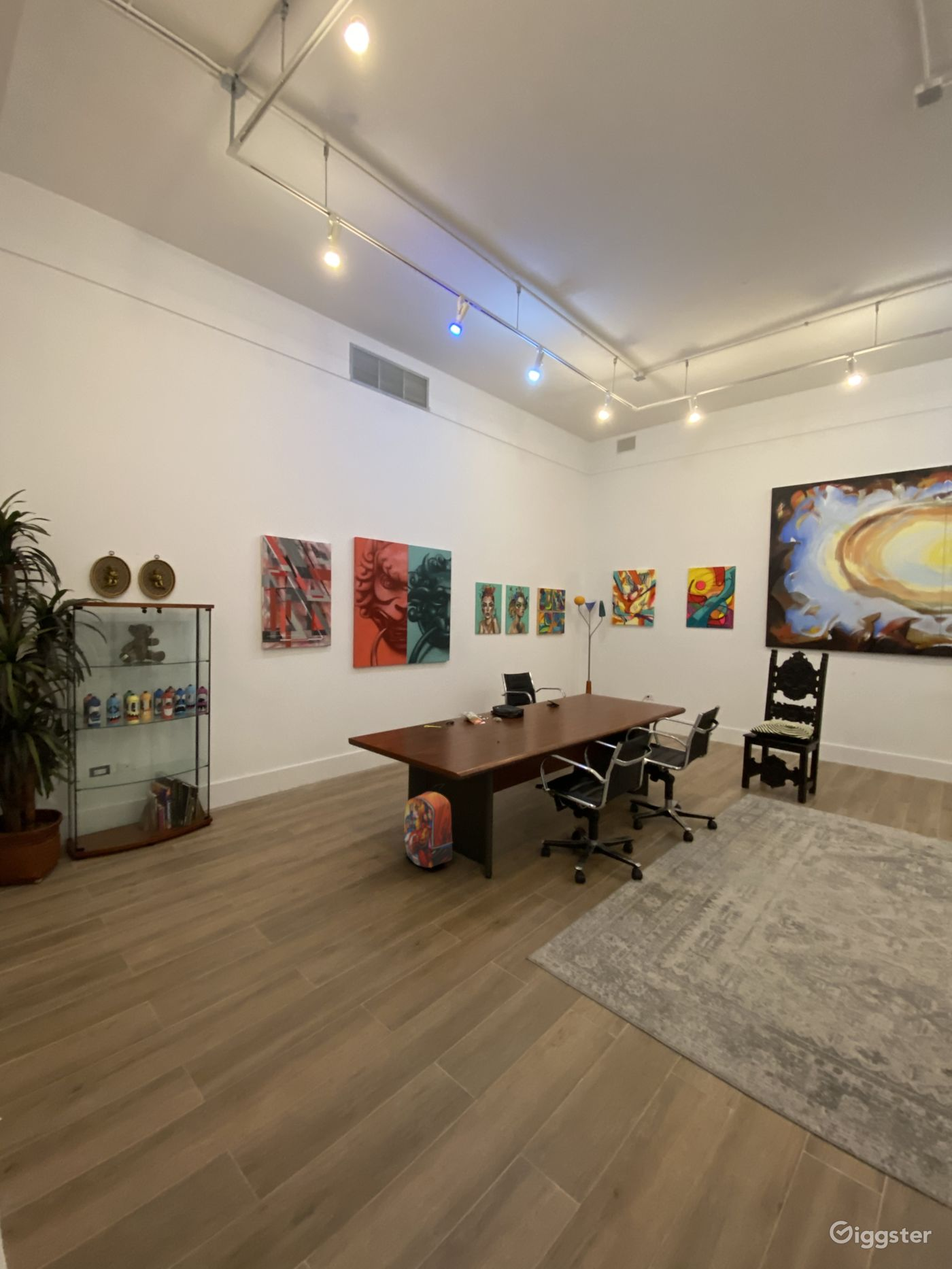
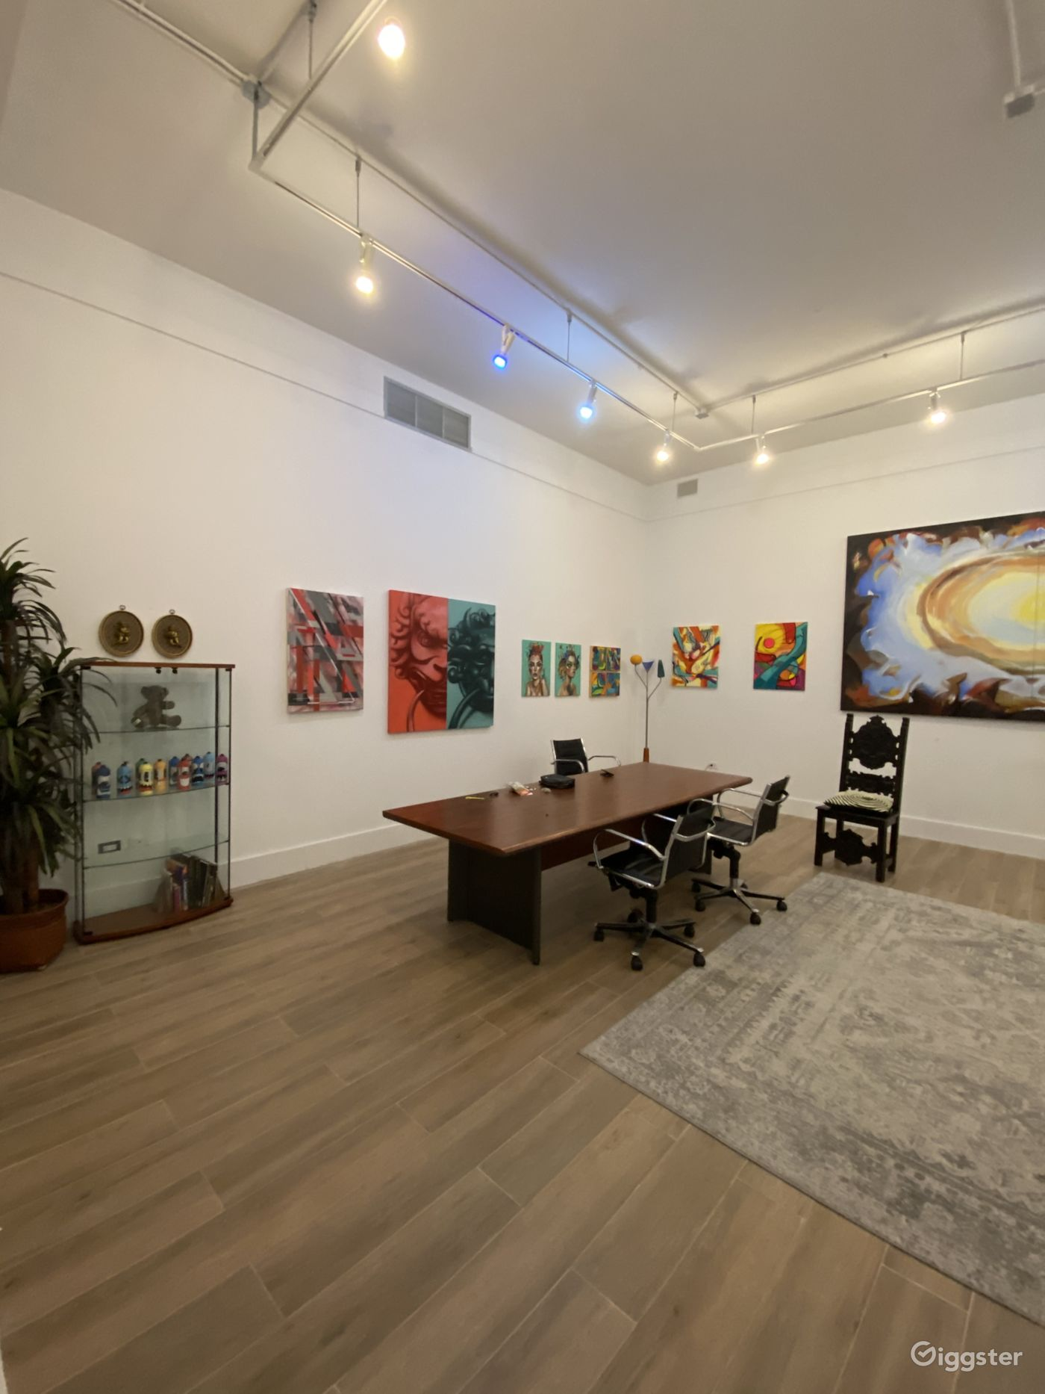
- backpack (429, 824)
